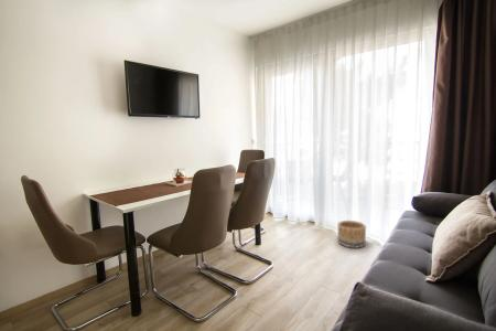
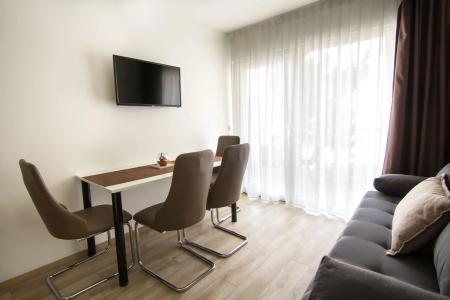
- basket (351, 233)
